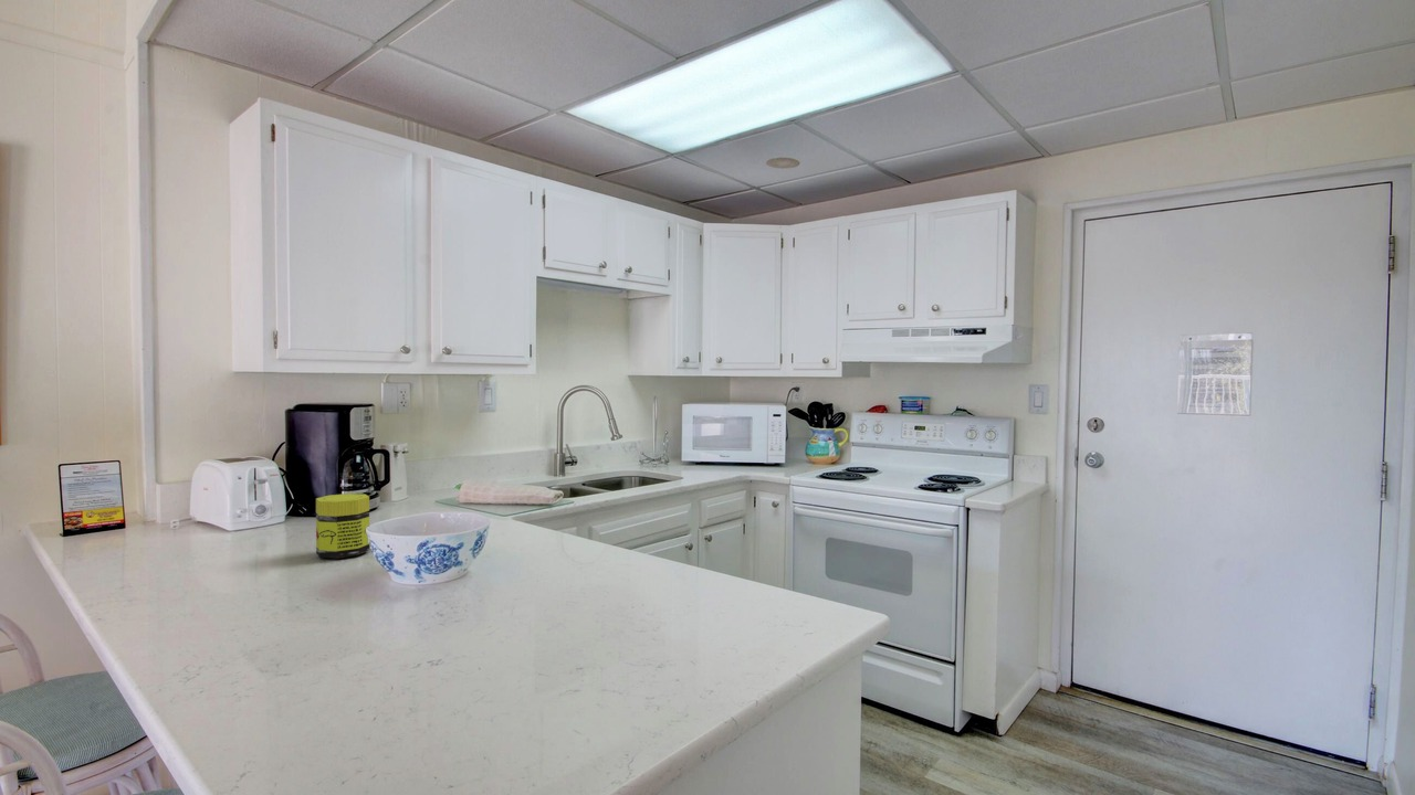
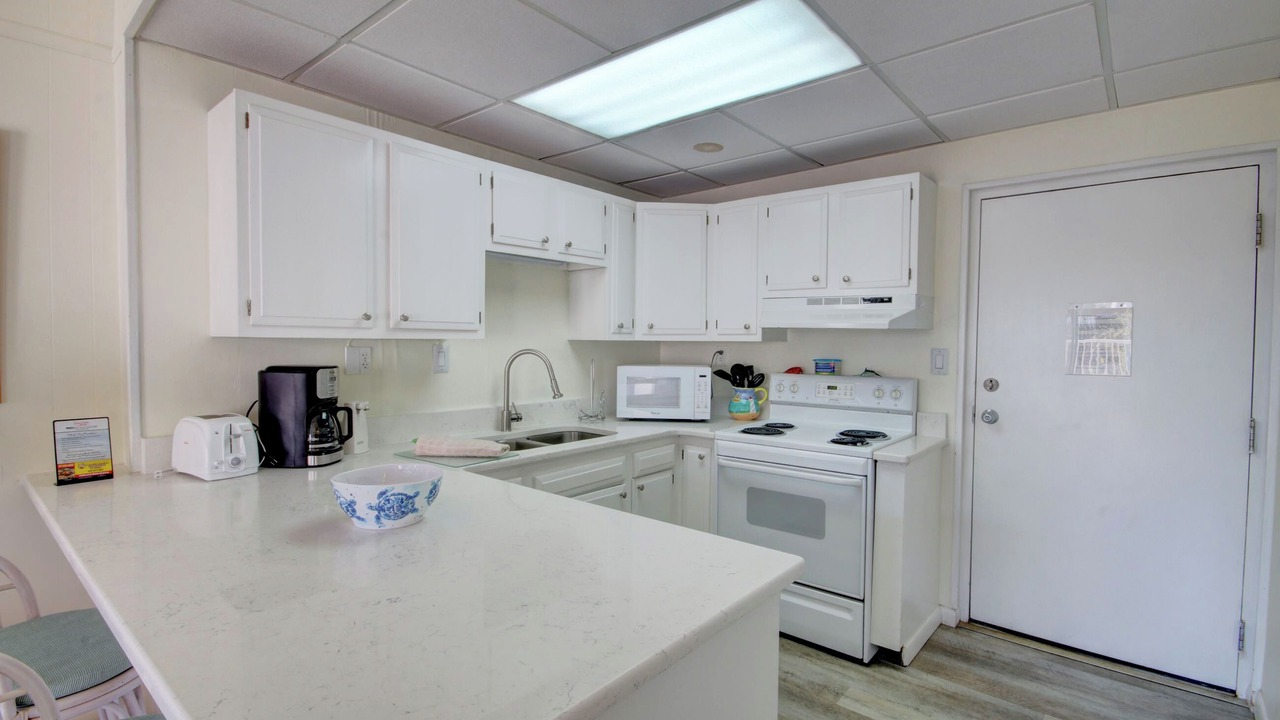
- jar (343, 526)
